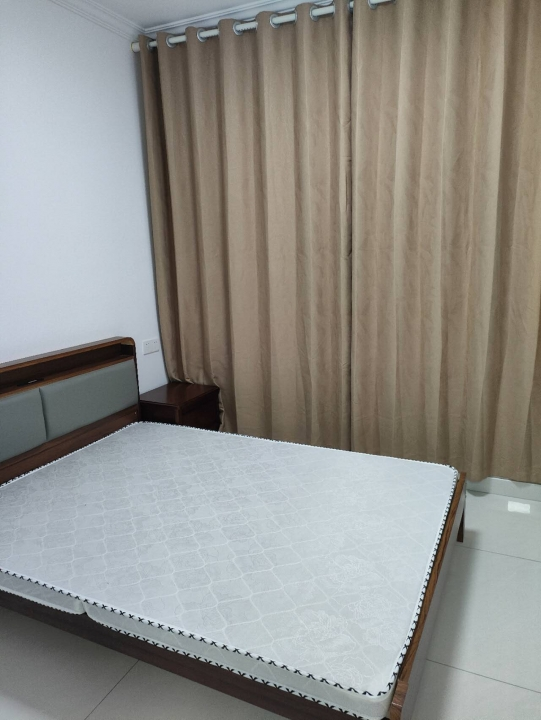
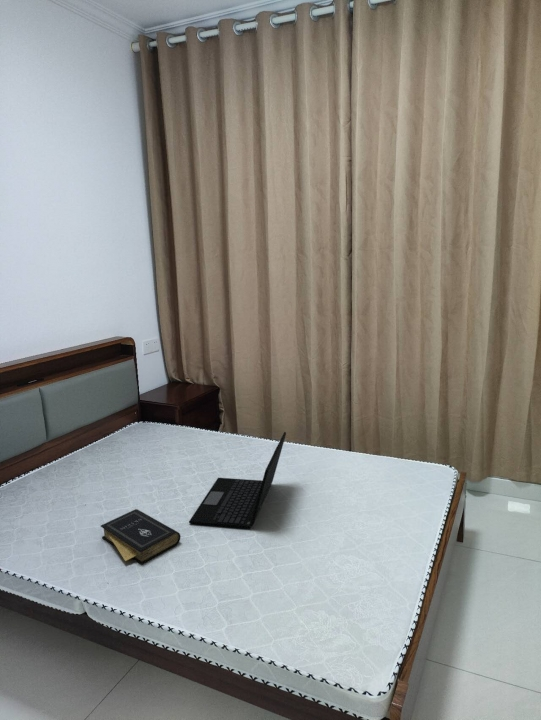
+ book (136, 536)
+ laptop (240, 479)
